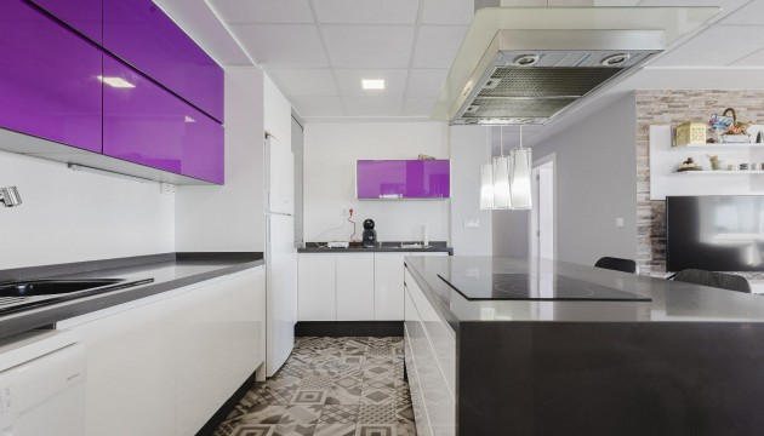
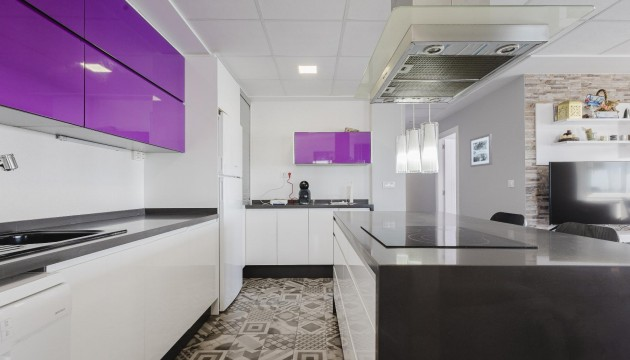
+ wall art (480, 151)
